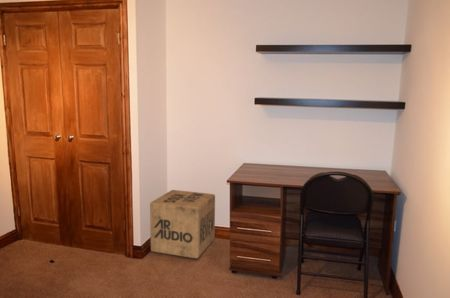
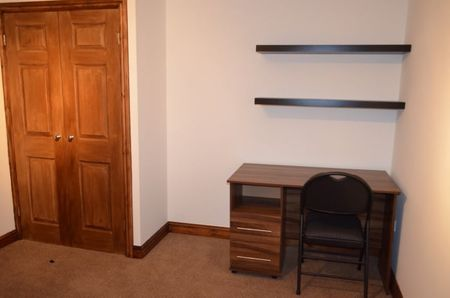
- cardboard box (183, 221)
